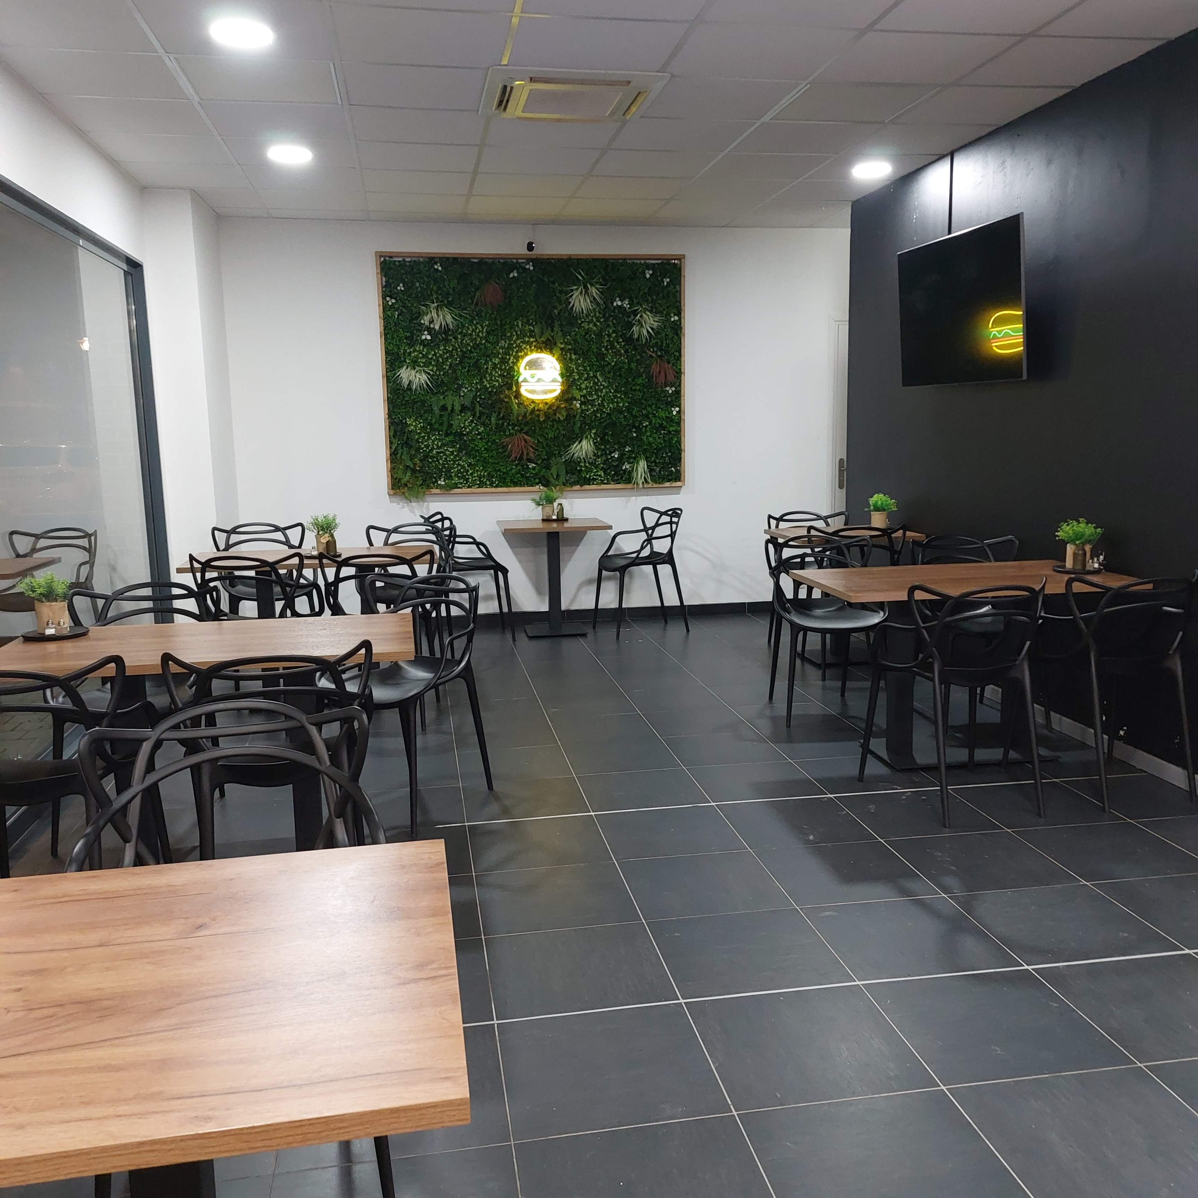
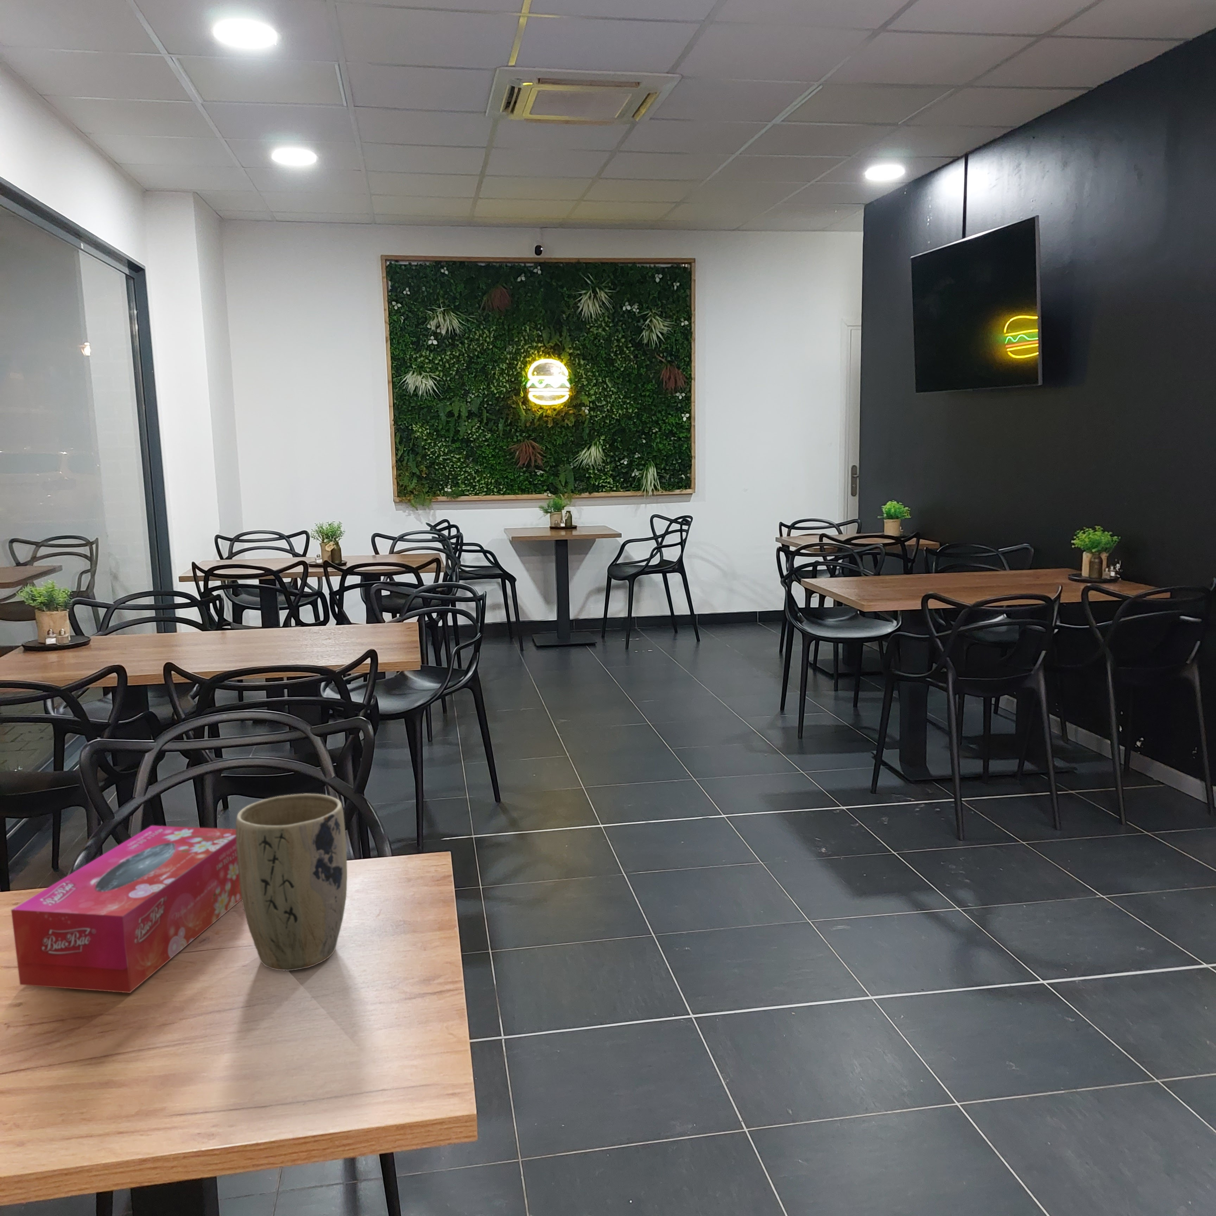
+ tissue box (141, 901)
+ plant pot (294, 882)
